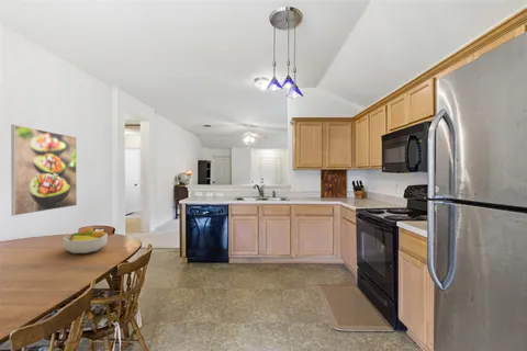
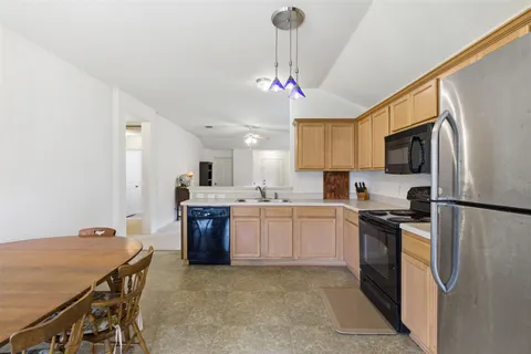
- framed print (48, 170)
- fruit bowl (86, 239)
